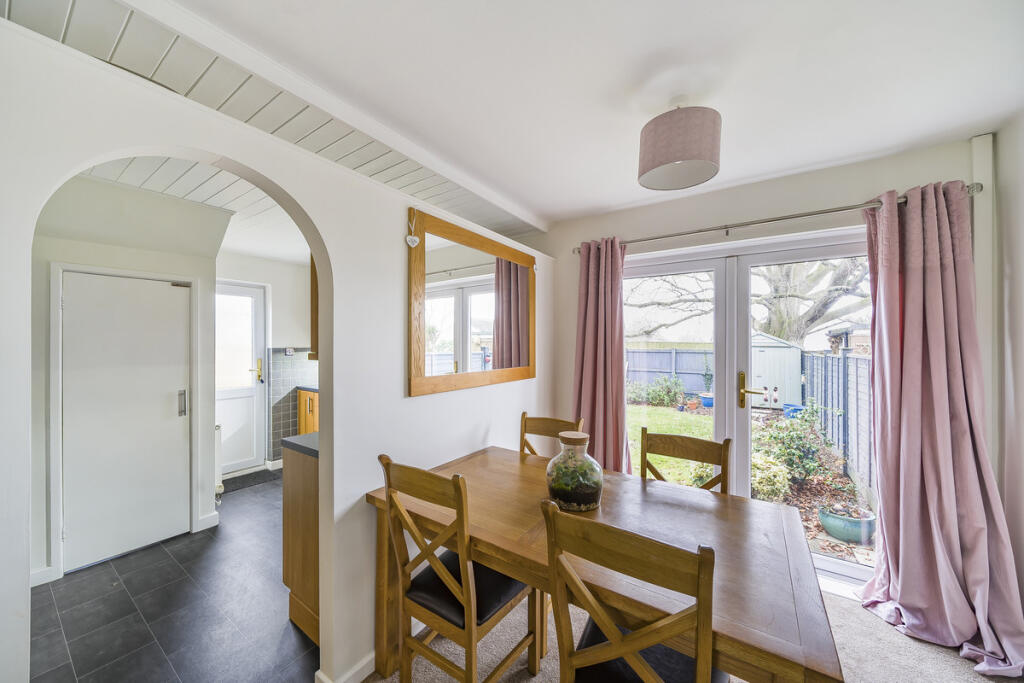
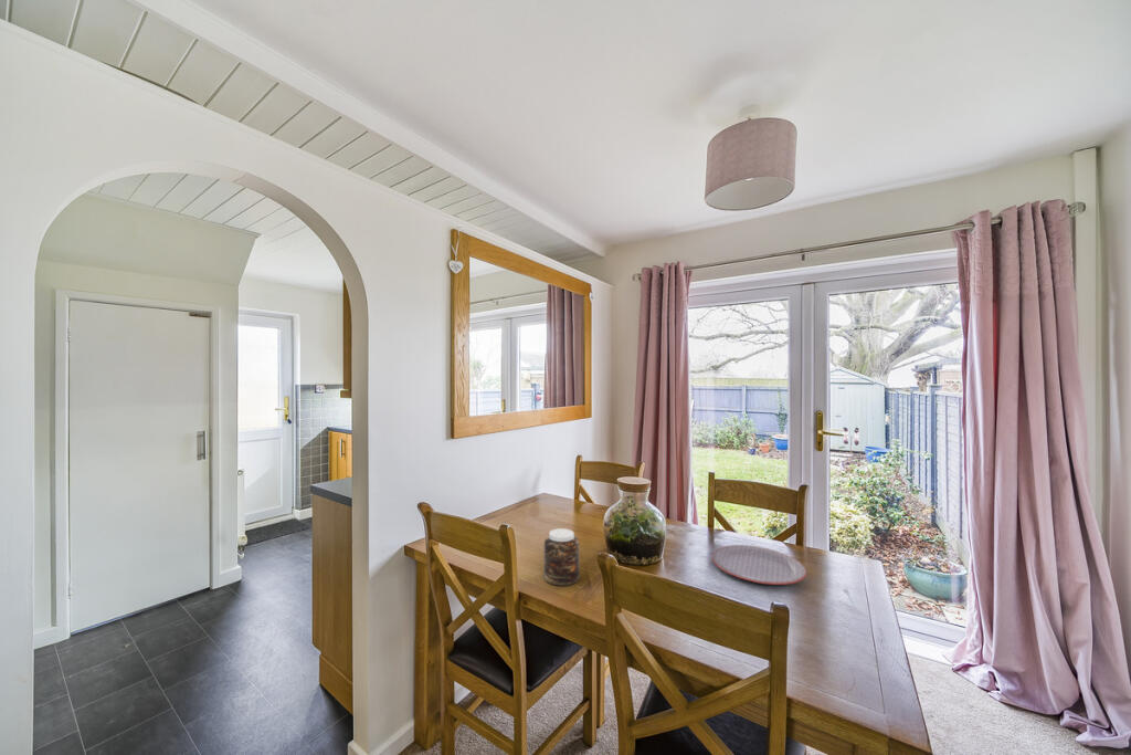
+ jar (561, 555)
+ plate (757, 565)
